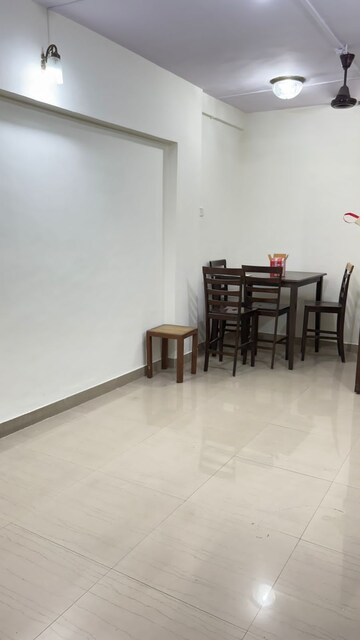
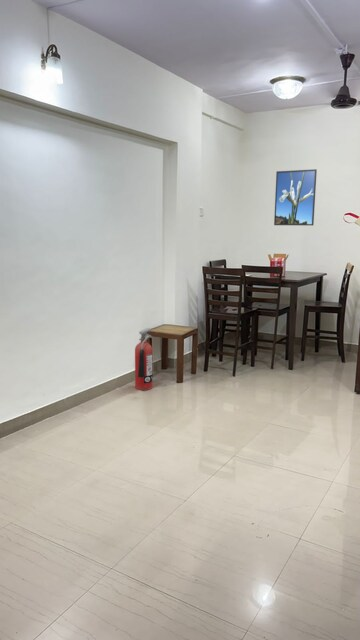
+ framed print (294, 198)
+ fire extinguisher (143, 359)
